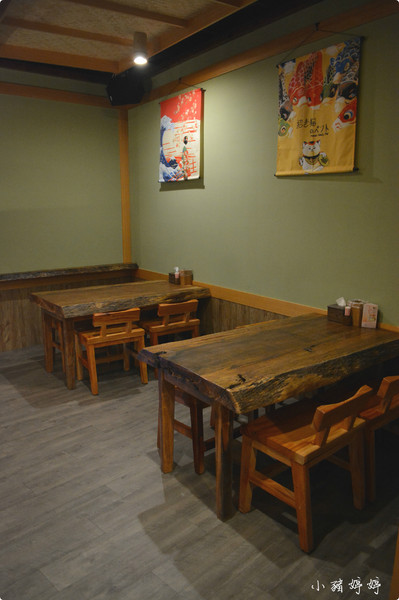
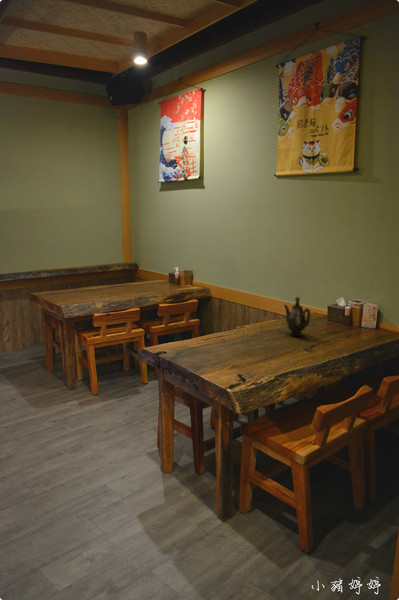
+ teapot (296, 315)
